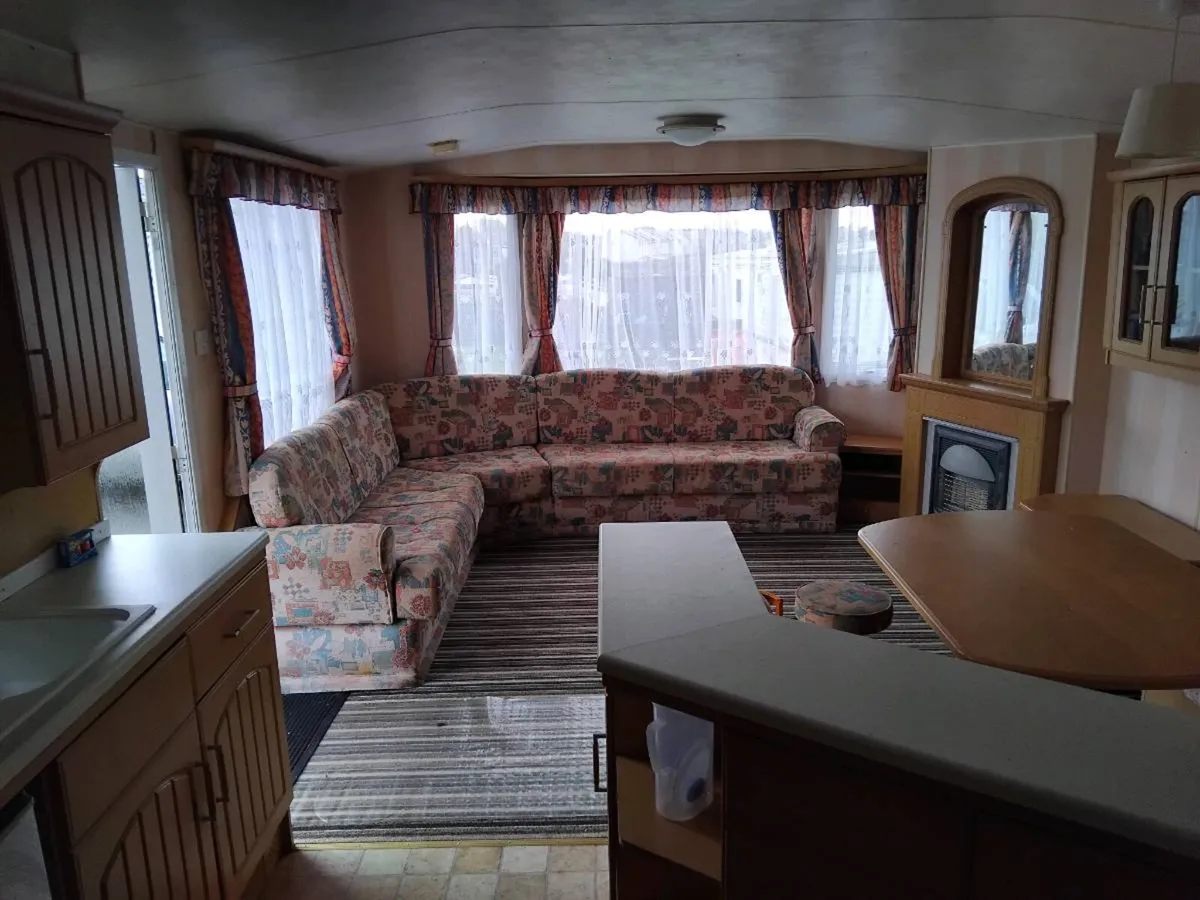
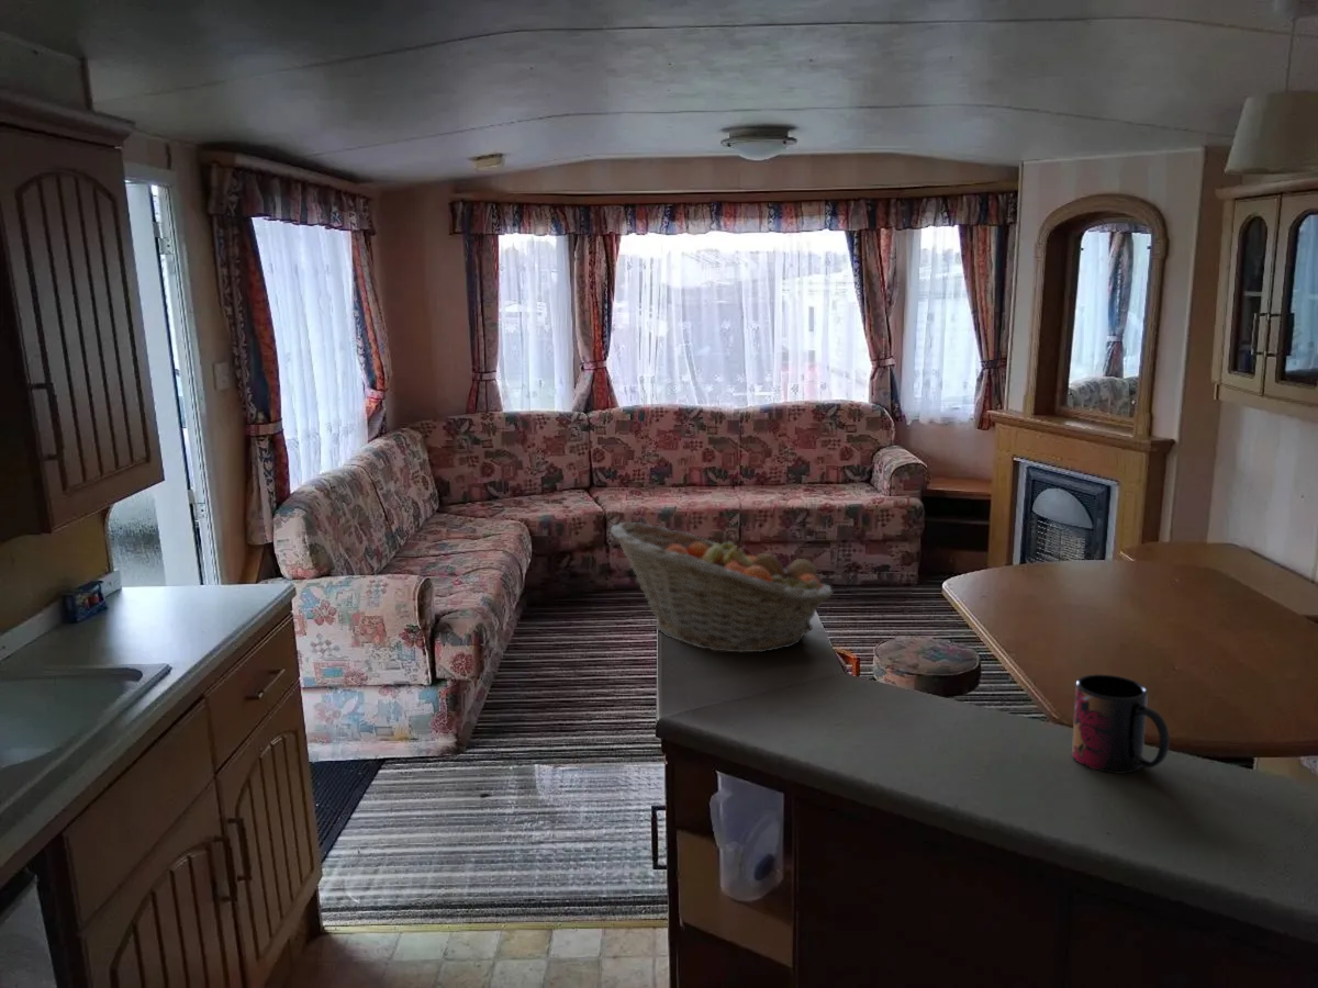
+ fruit basket (717, 577)
+ mug (1121, 727)
